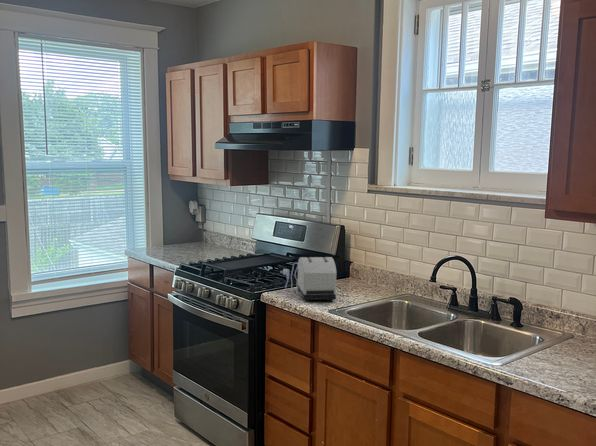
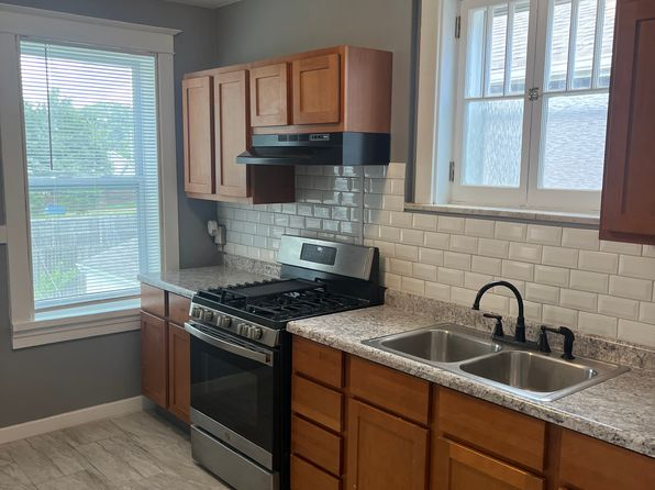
- toaster (305, 276)
